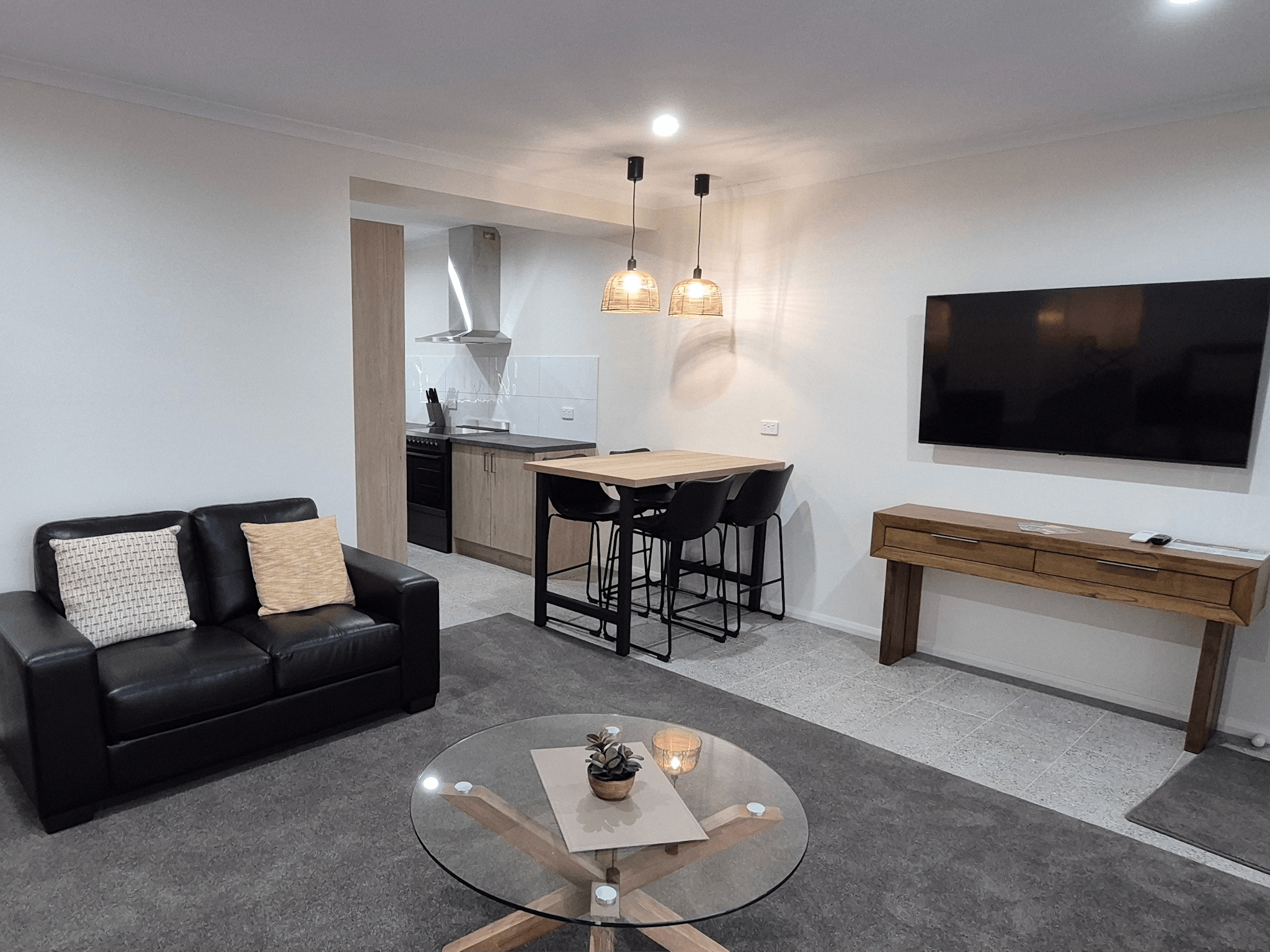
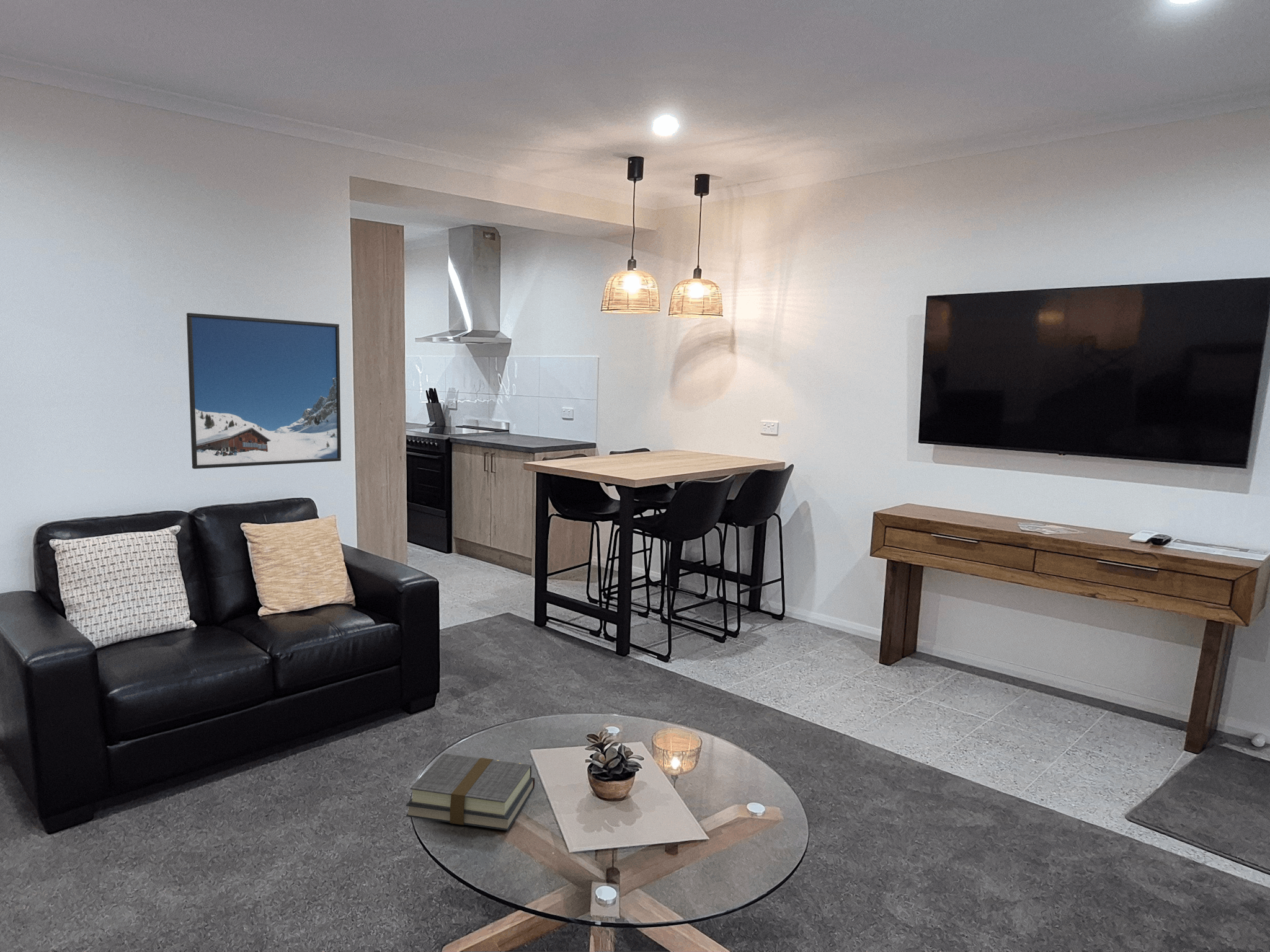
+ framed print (269, 392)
+ book (473, 788)
